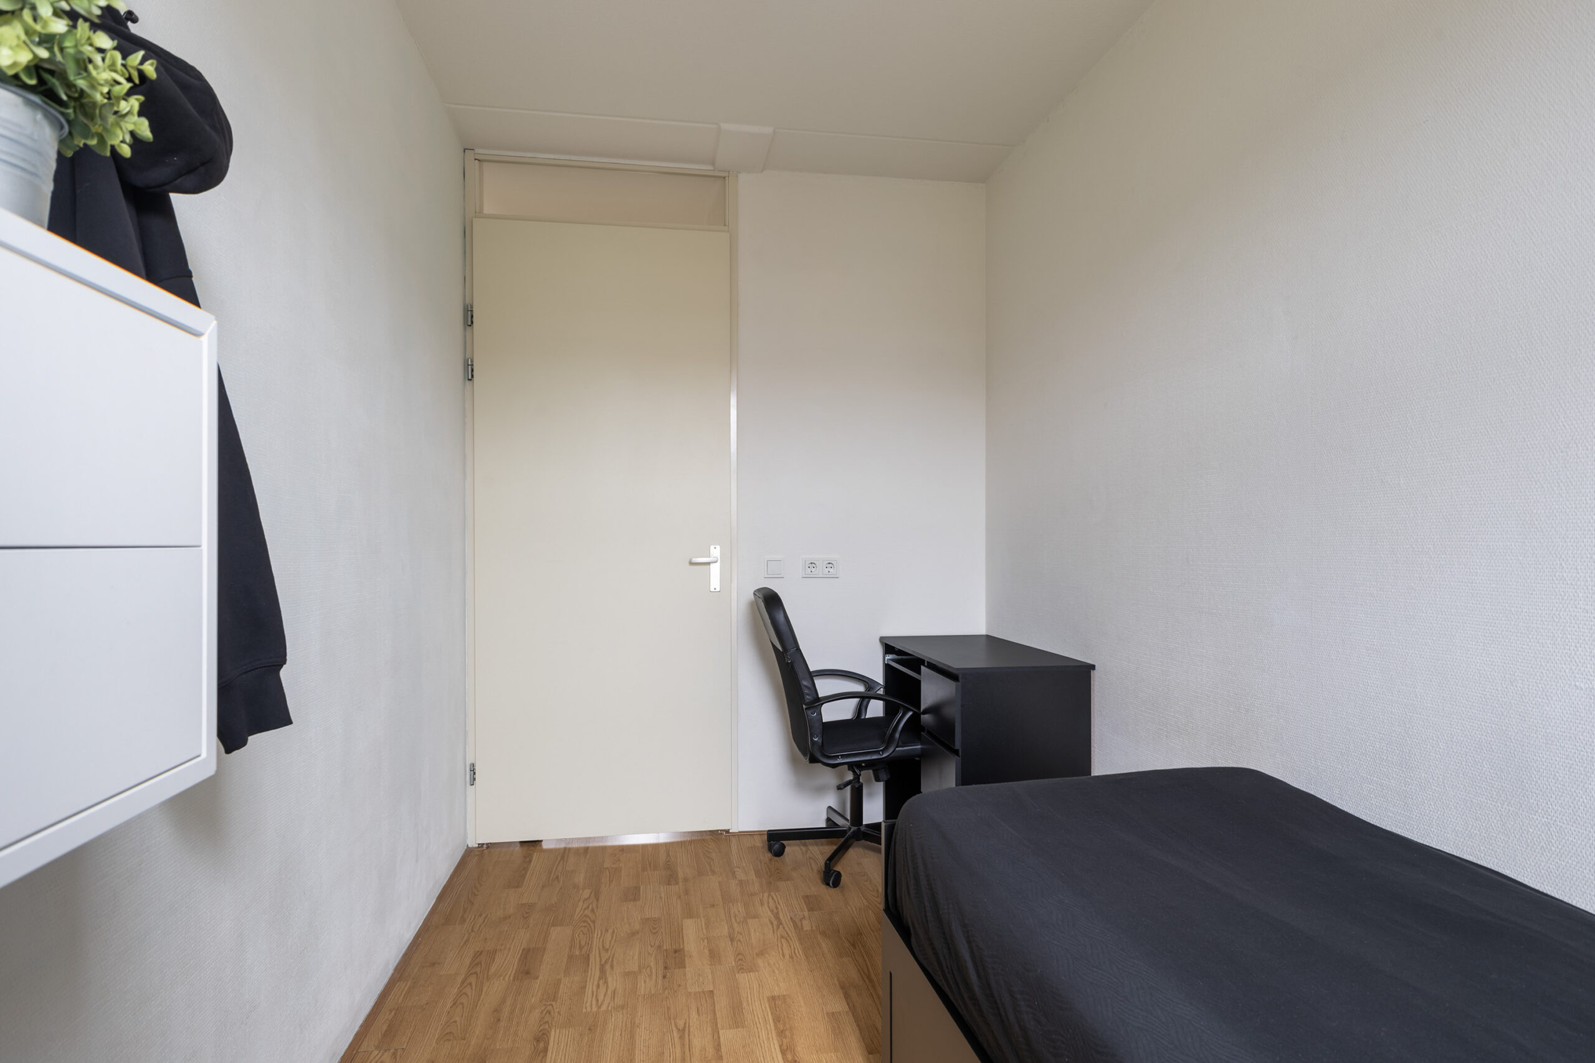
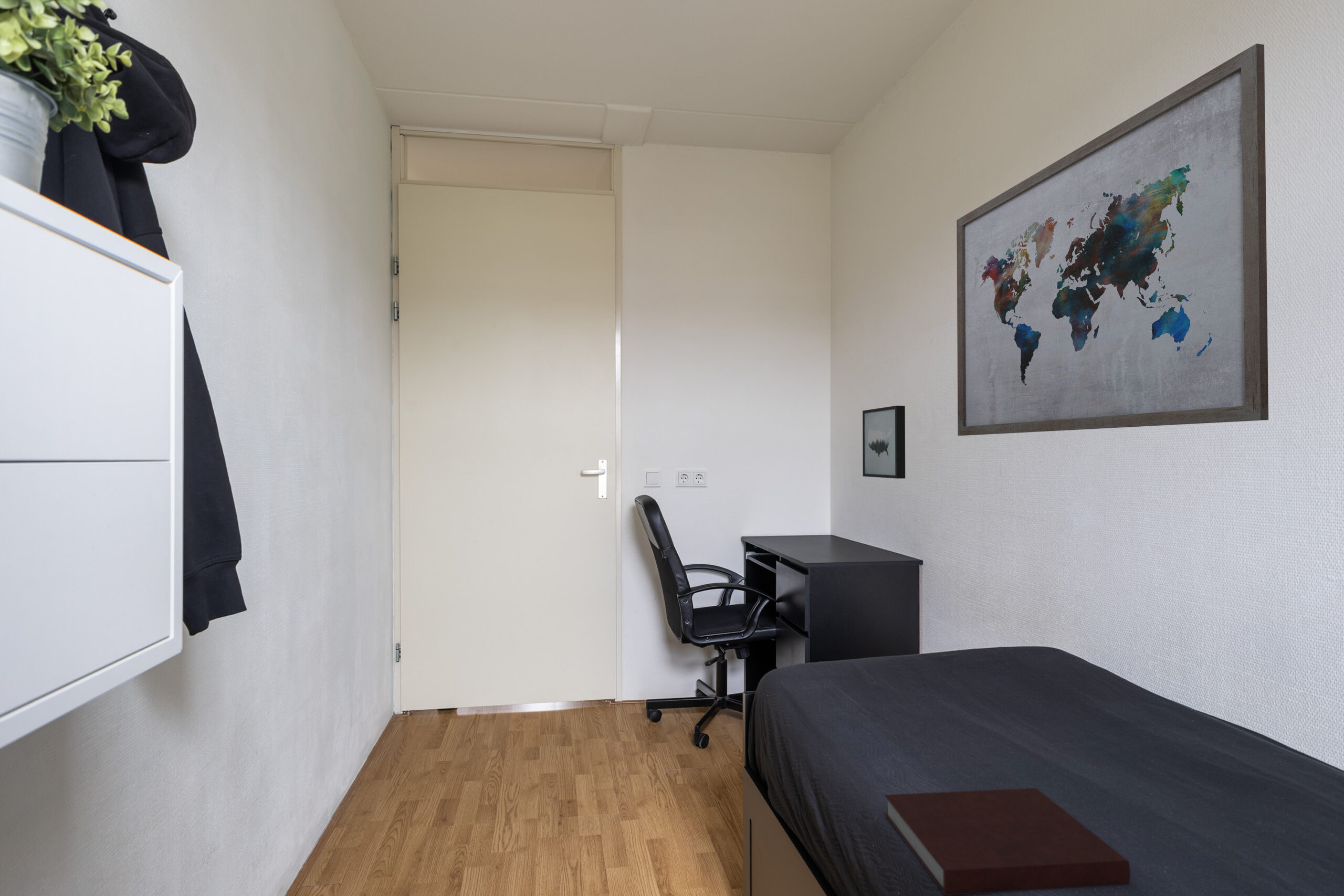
+ wall art (883, 442)
+ notebook (996, 836)
+ wall art (1069, 292)
